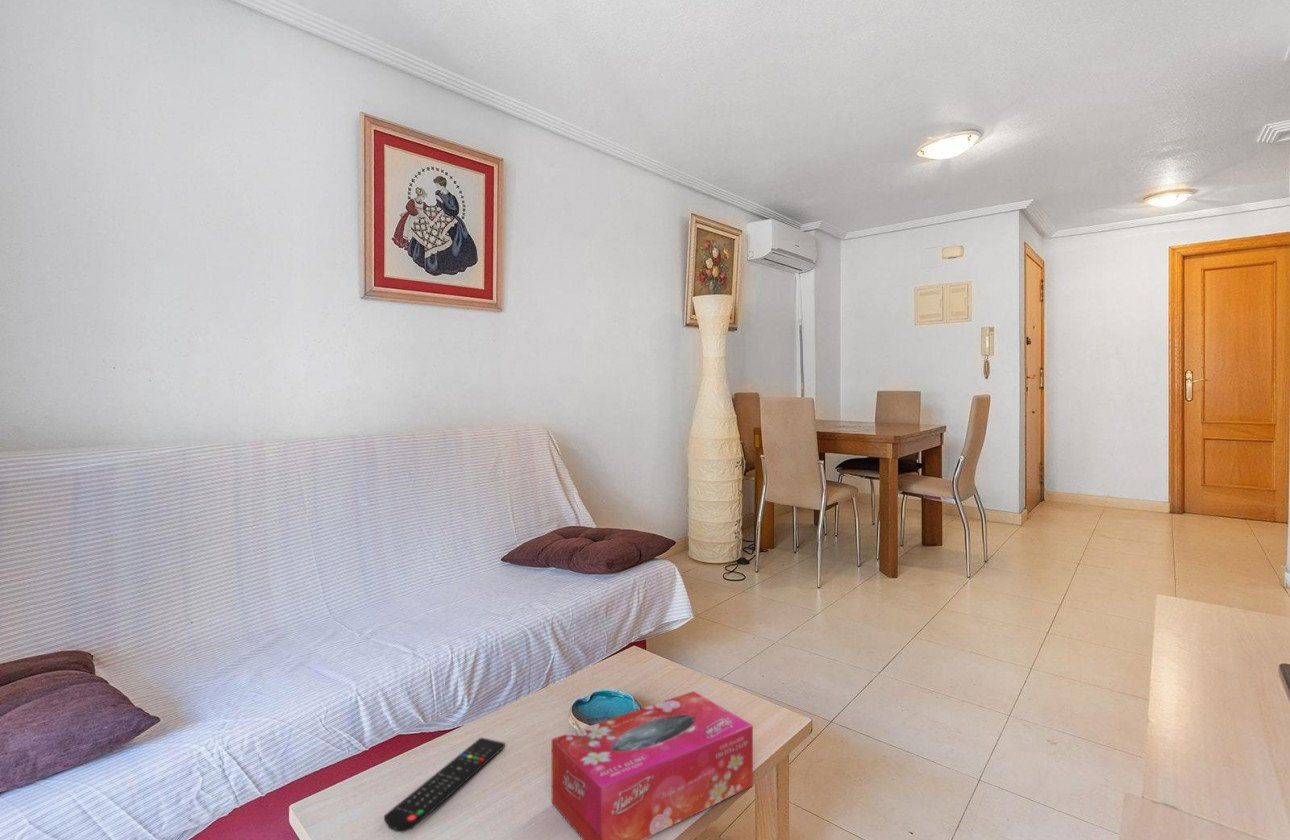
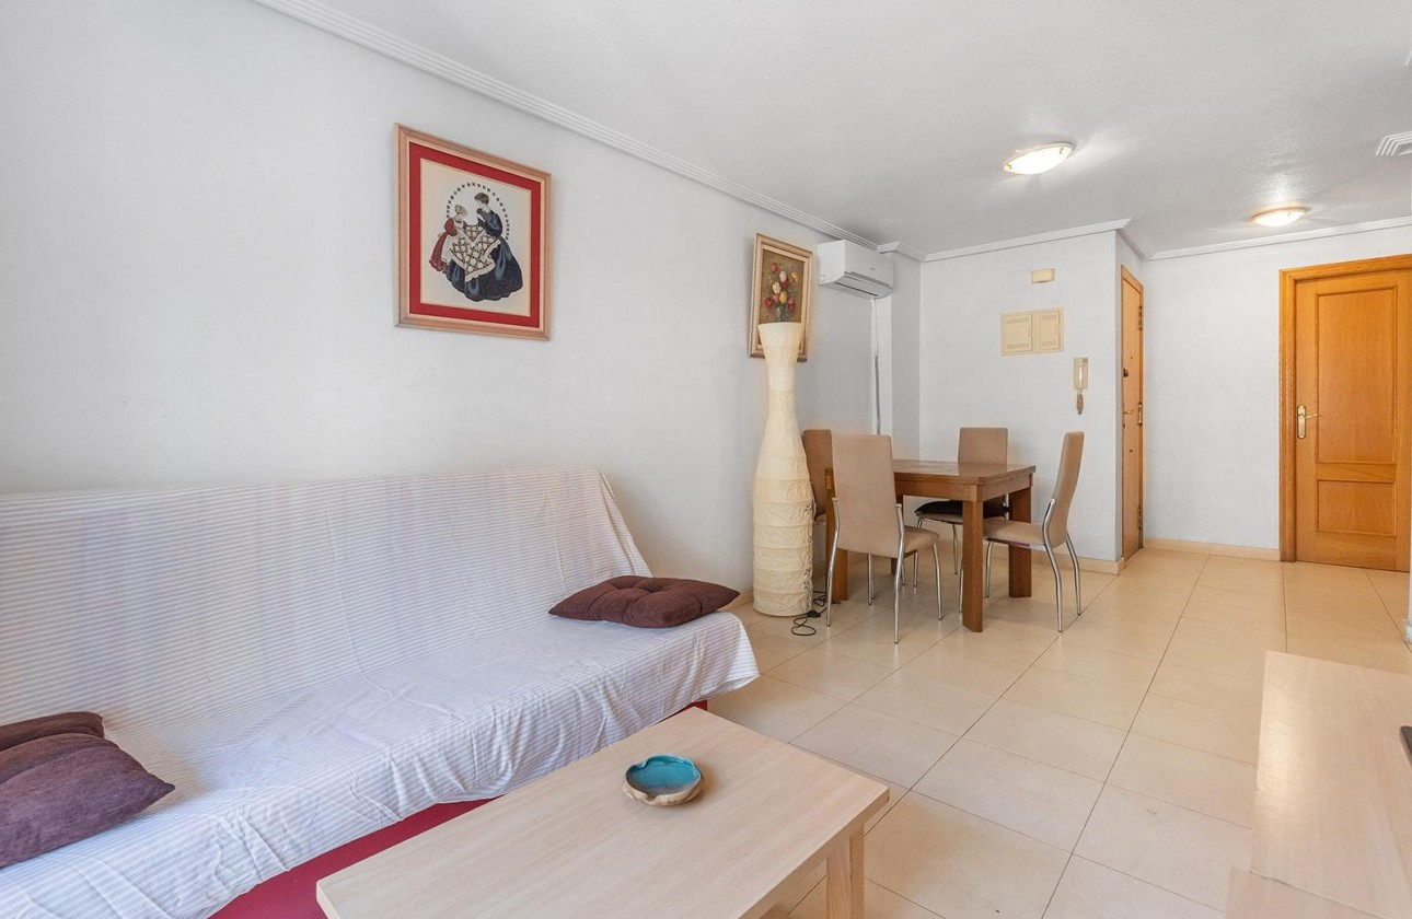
- tissue box (654, 762)
- remote control (449, 780)
